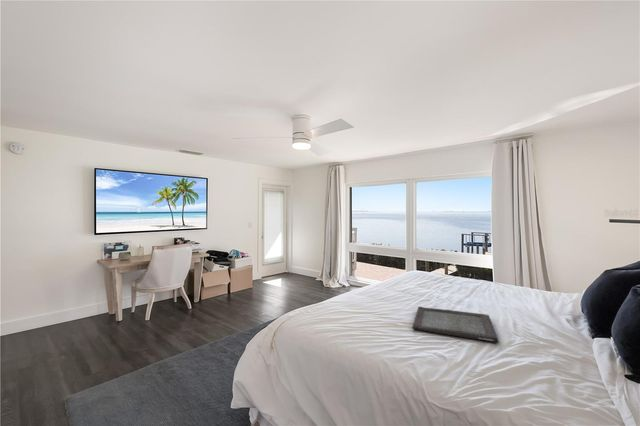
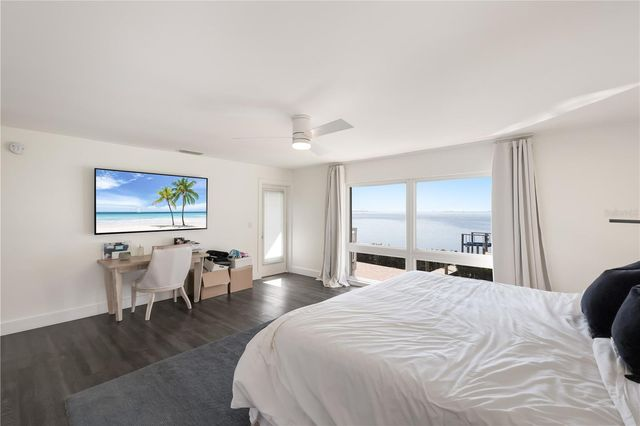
- serving tray (452, 321)
